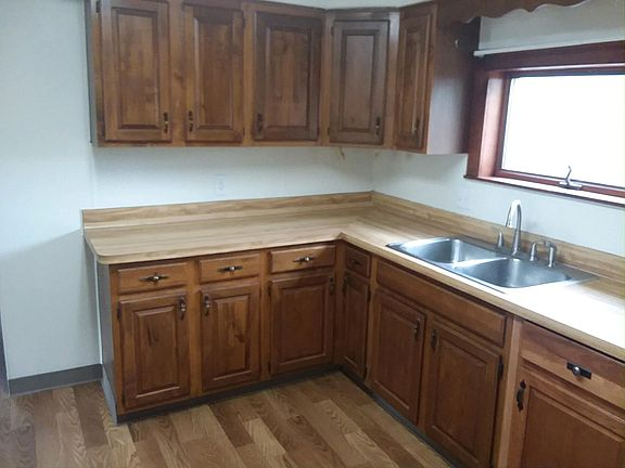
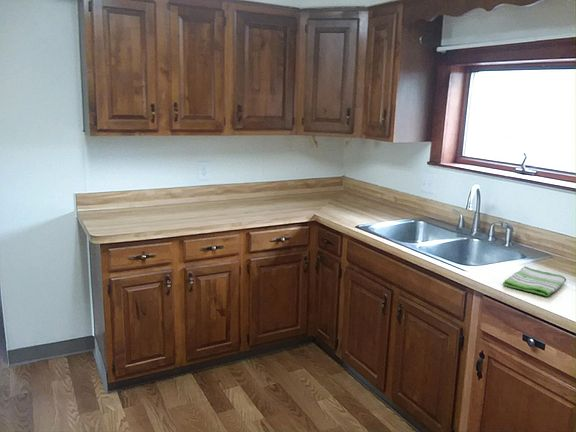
+ dish towel (535, 280)
